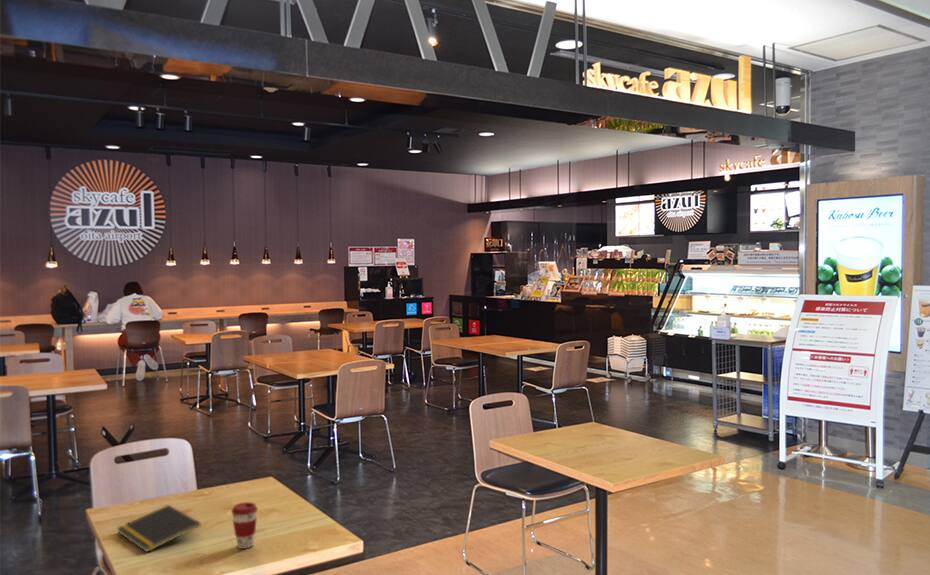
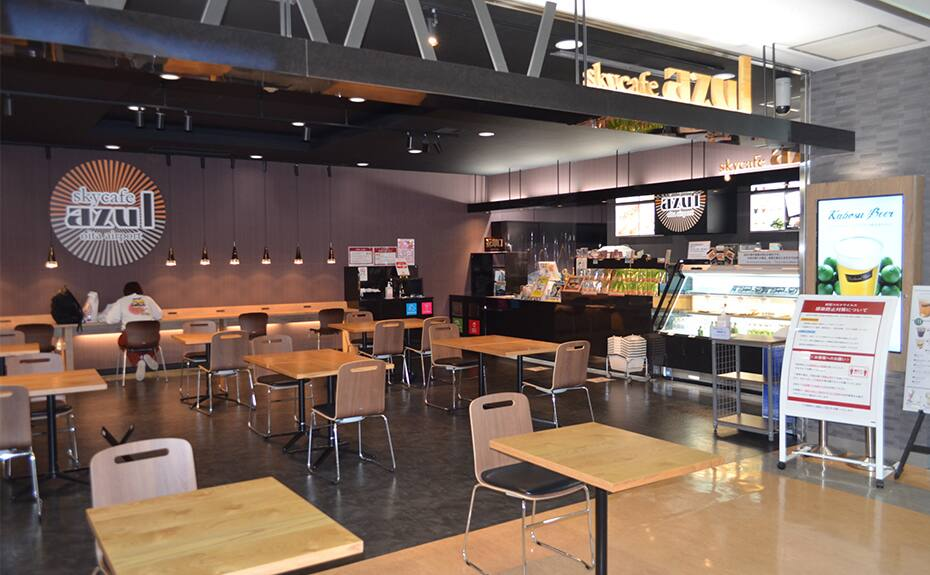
- notepad (158, 527)
- coffee cup (245, 525)
